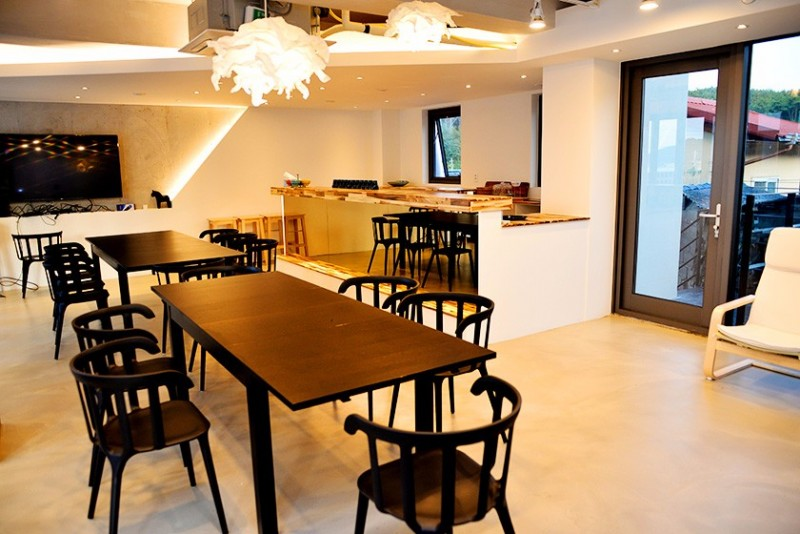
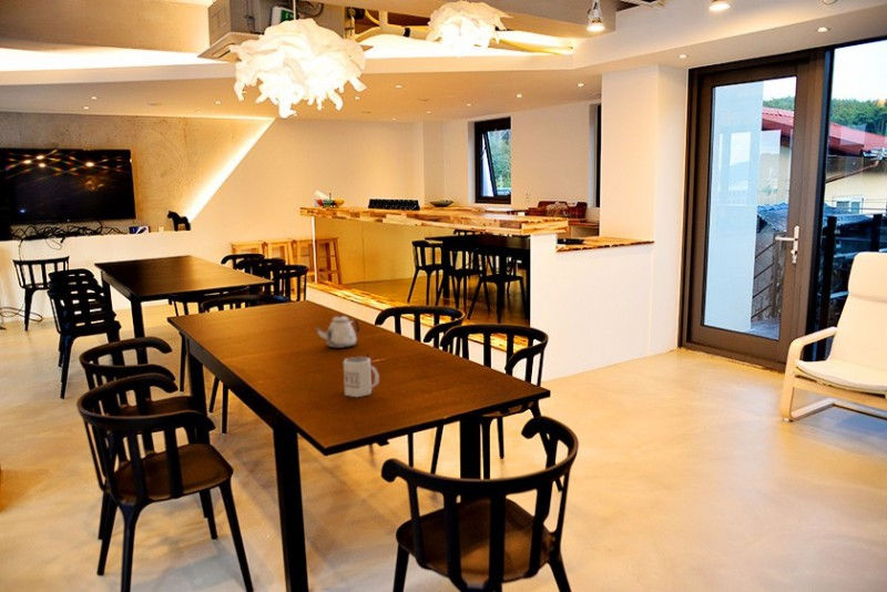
+ mug (358, 376)
+ teapot (337, 329)
